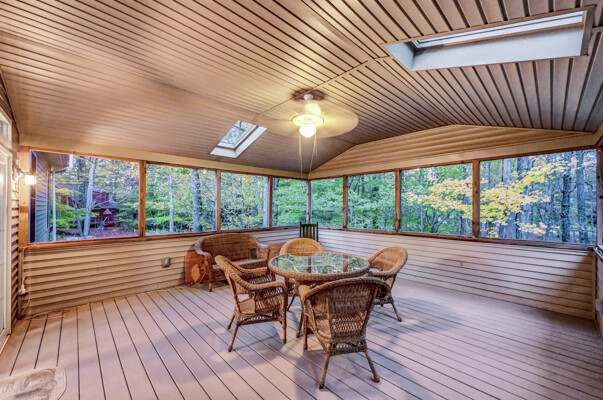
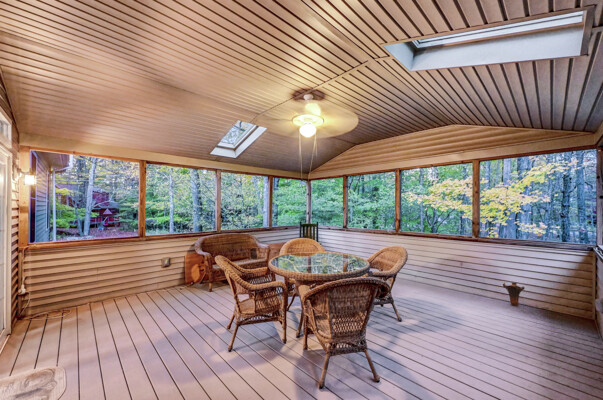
+ vase (513, 294)
